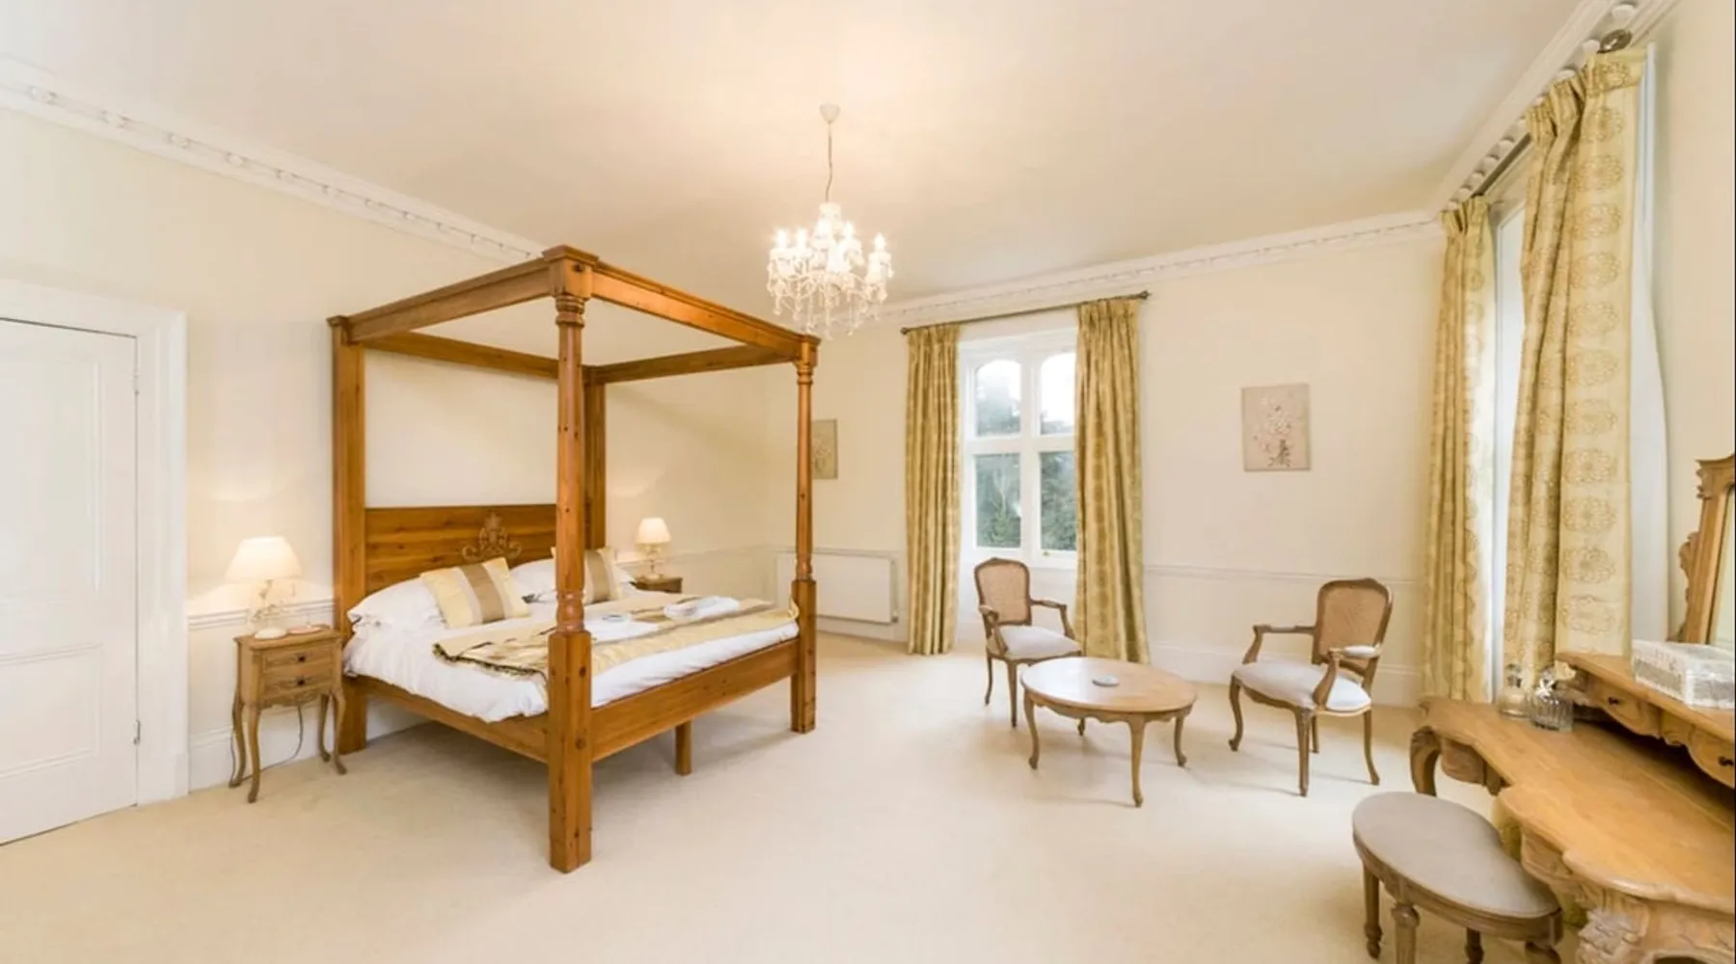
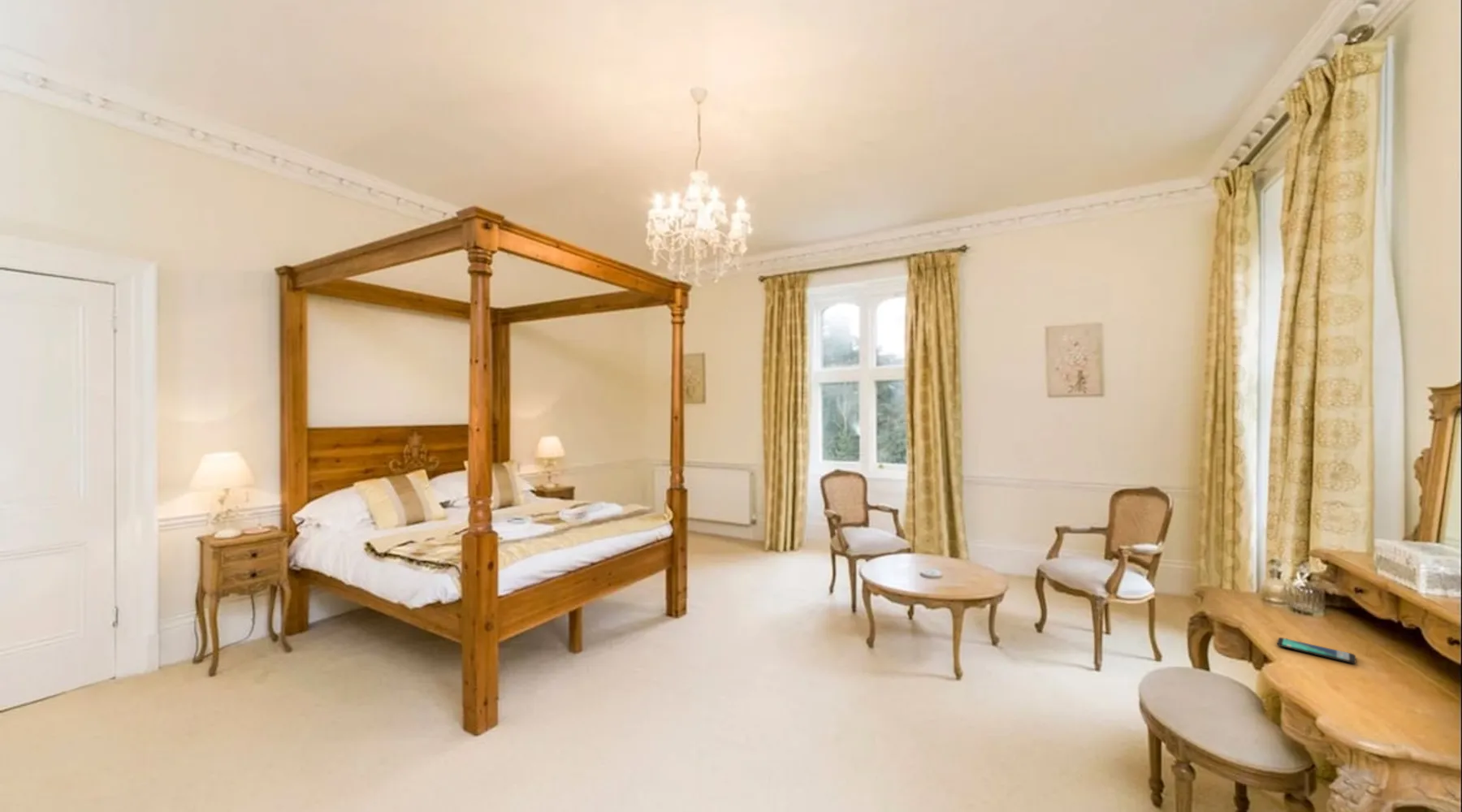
+ smartphone (1315, 650)
